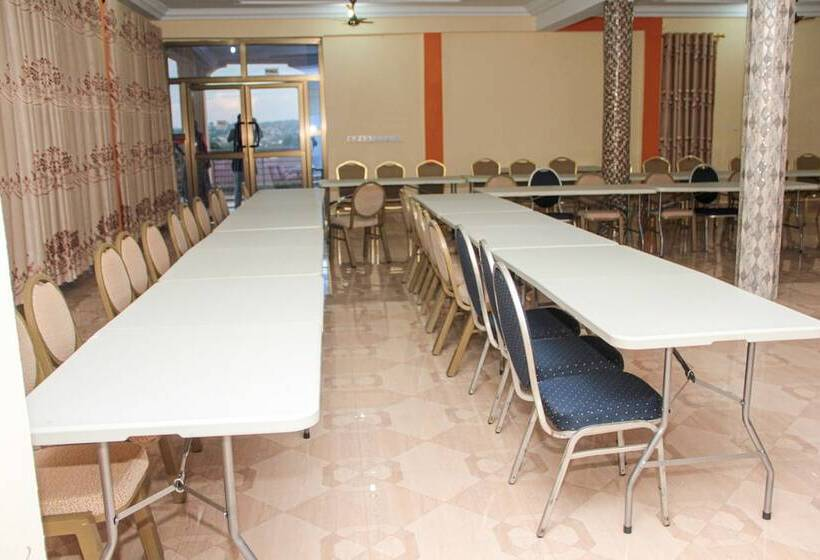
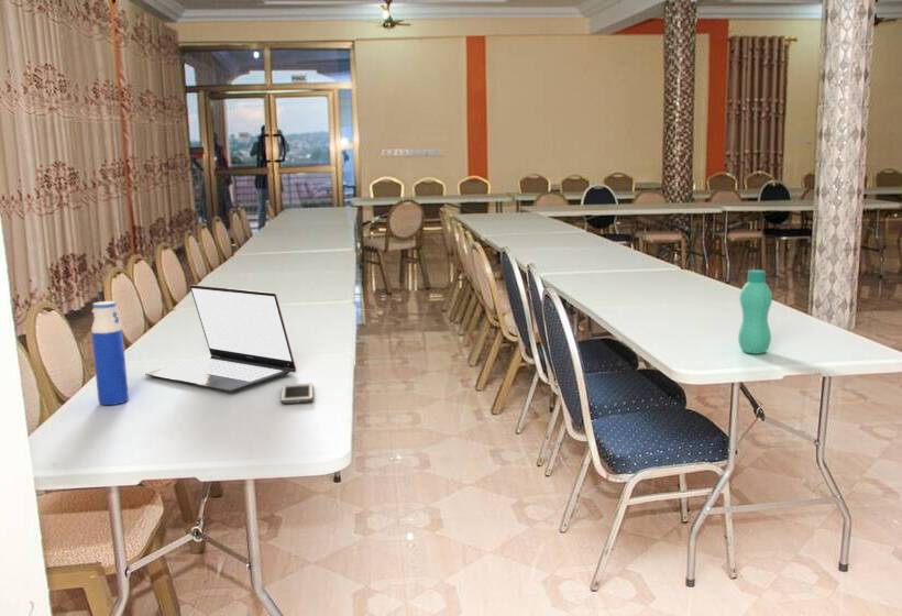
+ laptop (217, 333)
+ water bottle (109, 352)
+ bottle (755, 311)
+ cell phone (297, 393)
